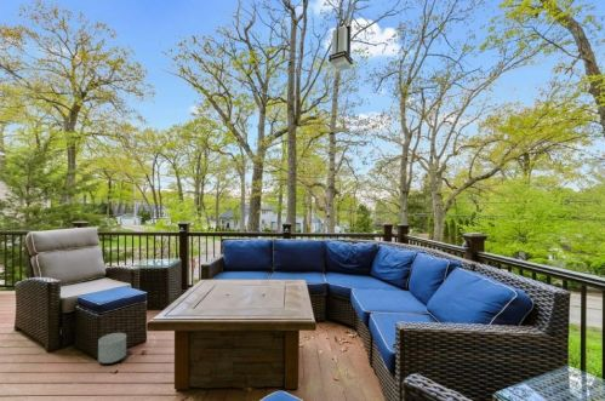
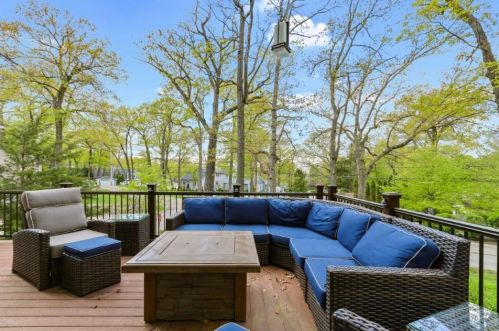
- planter (112, 349)
